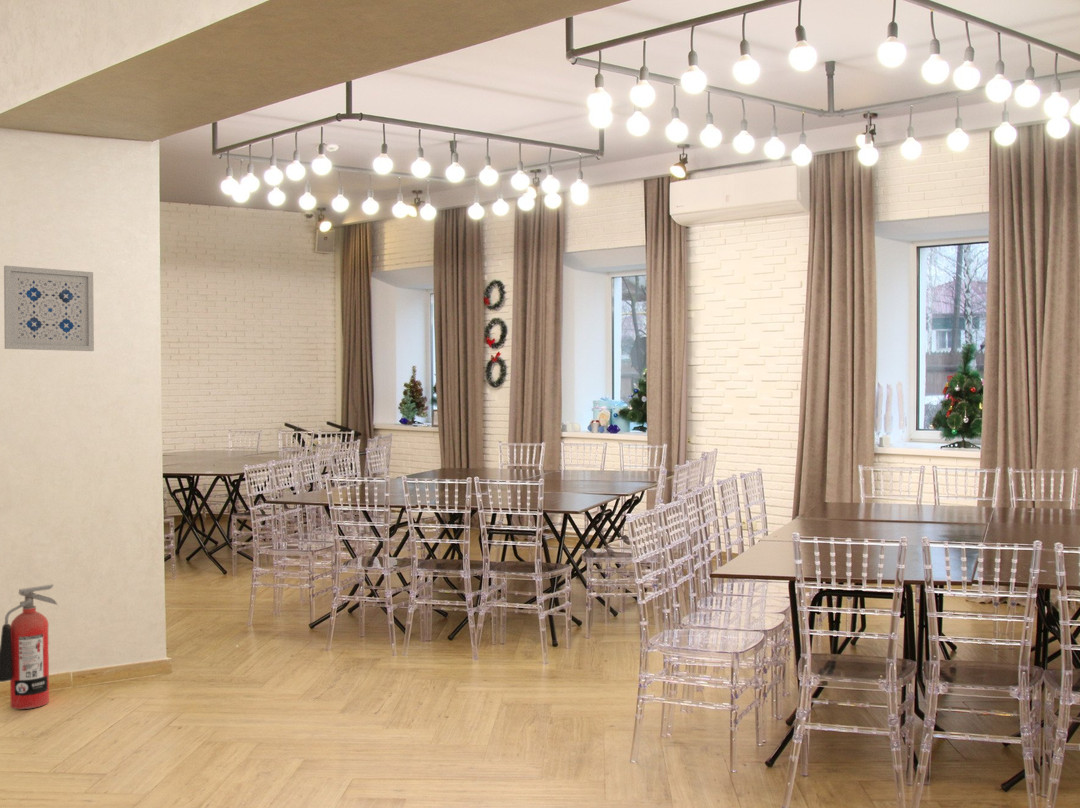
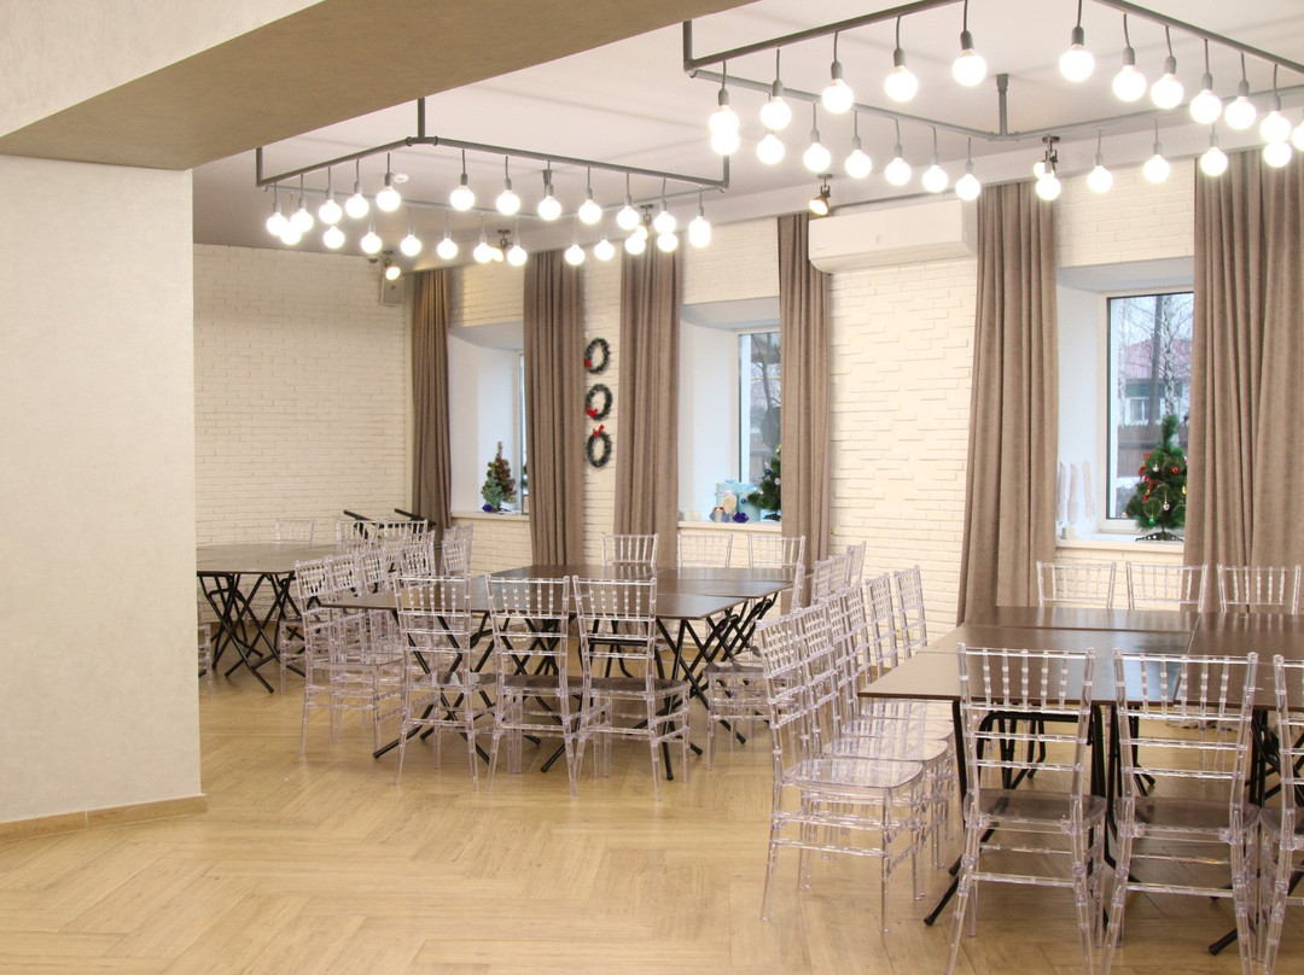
- fire extinguisher (27, 645)
- wall art (49, 309)
